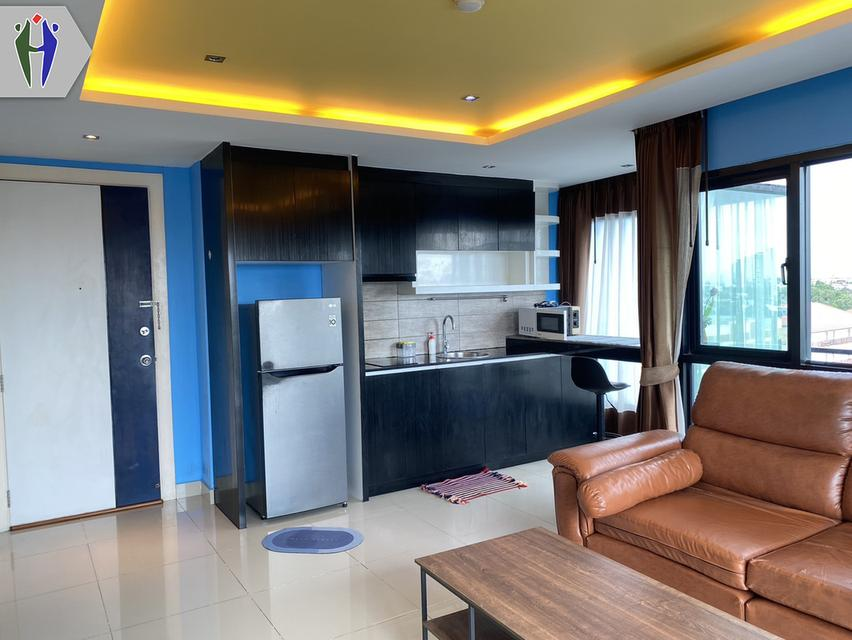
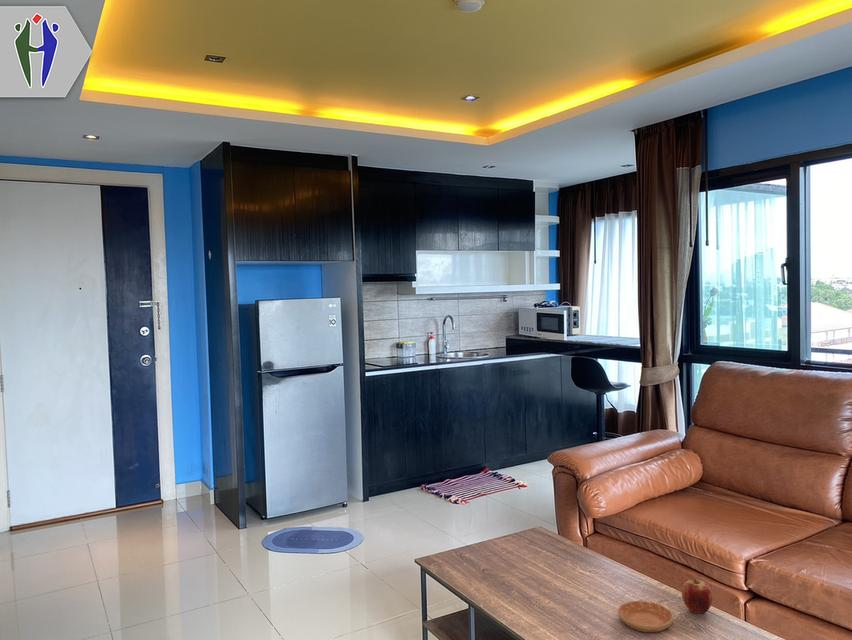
+ saucer (645, 617)
+ apple (697, 595)
